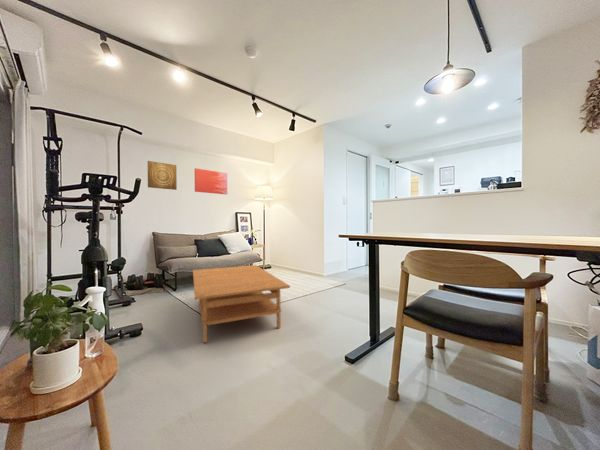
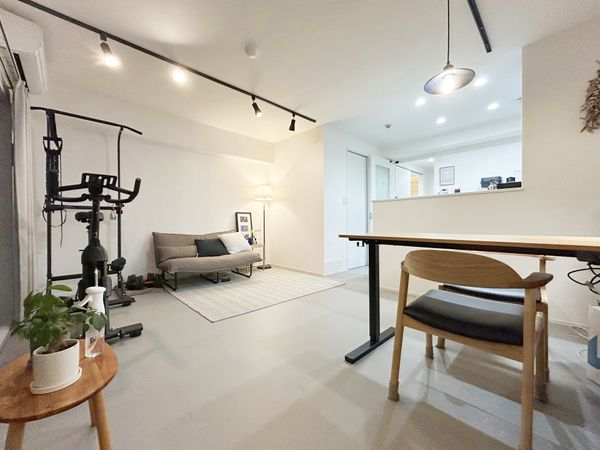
- coffee table (234, 295)
- wall art (211, 182)
- wall art (162, 175)
